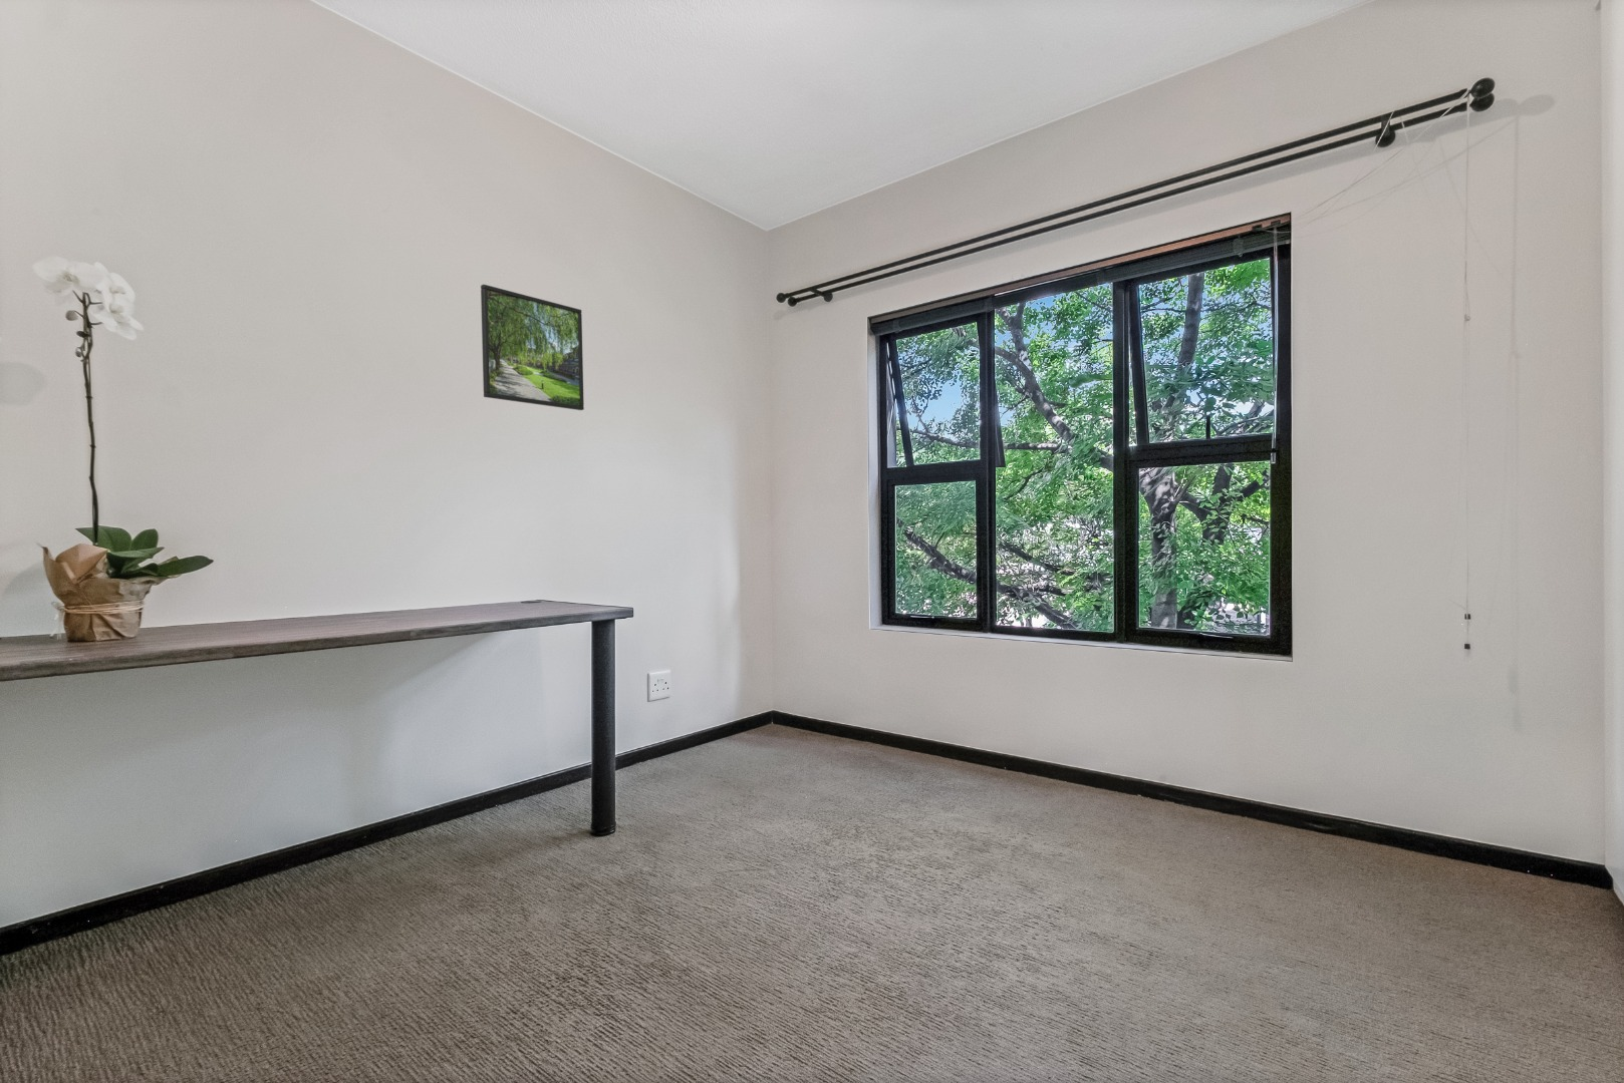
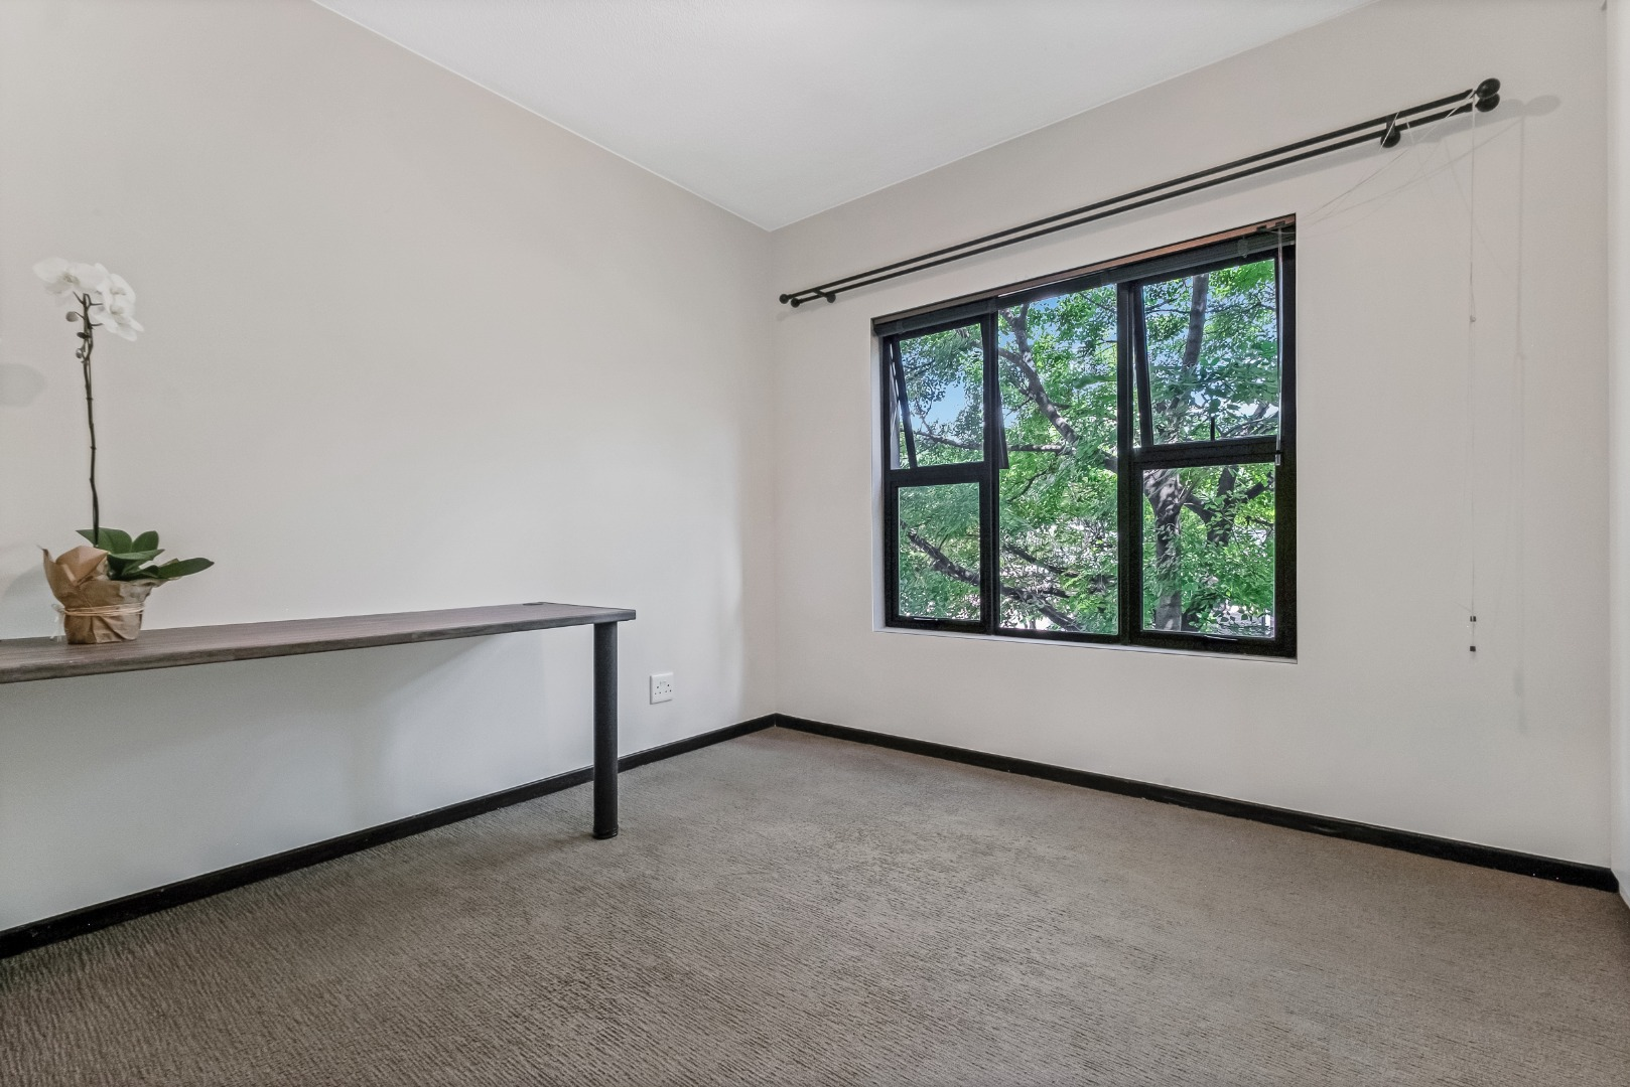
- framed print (534, 351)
